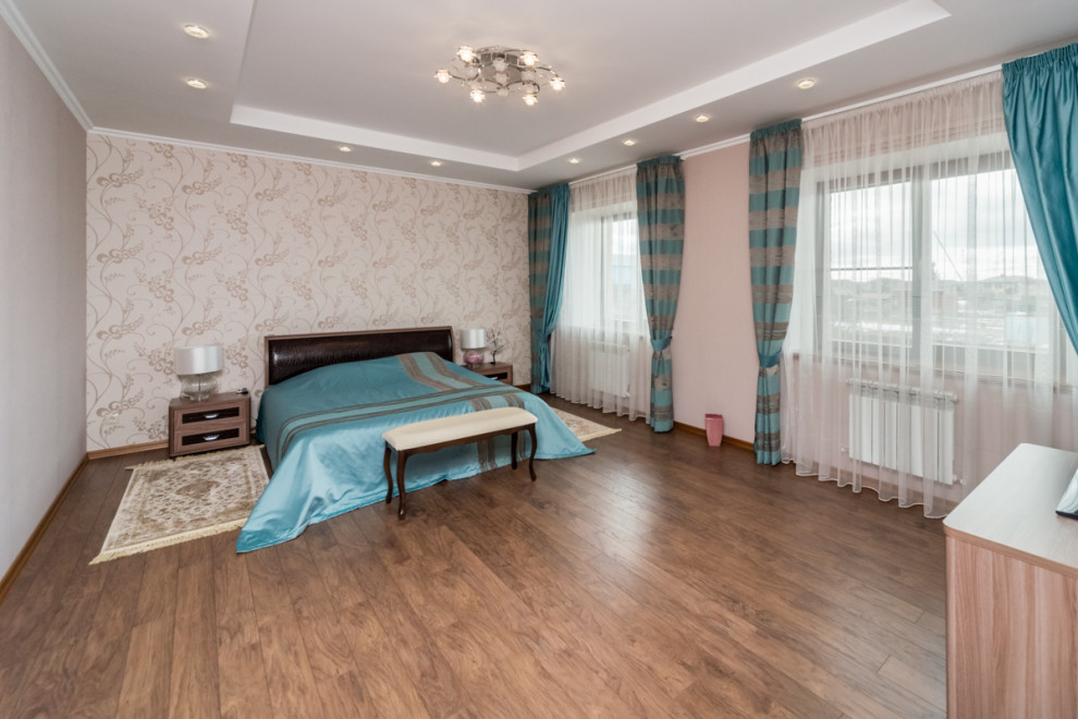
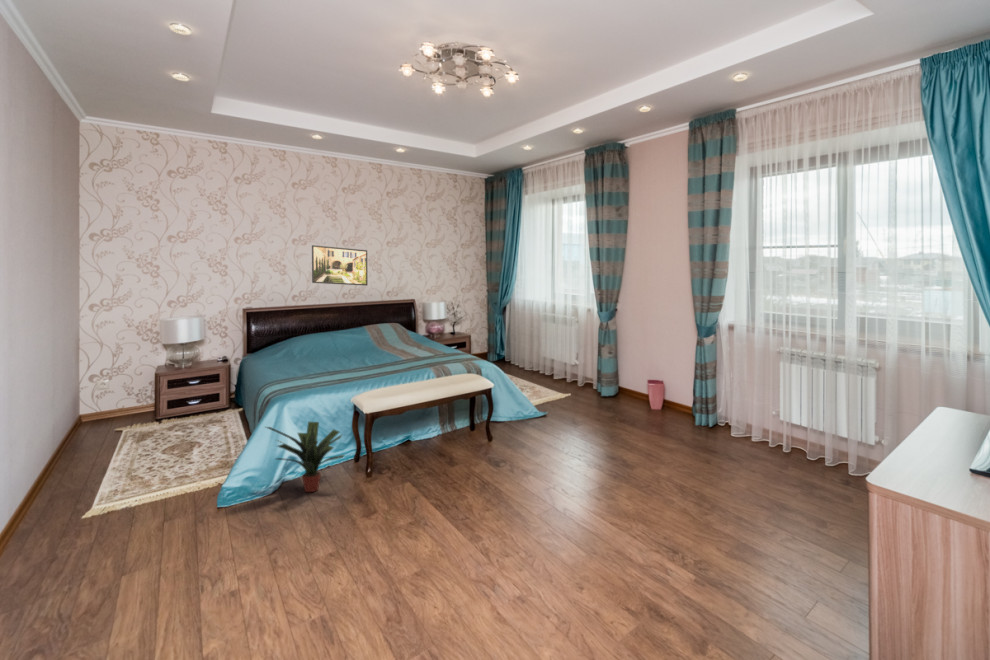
+ potted plant (305, 455)
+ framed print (340, 266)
